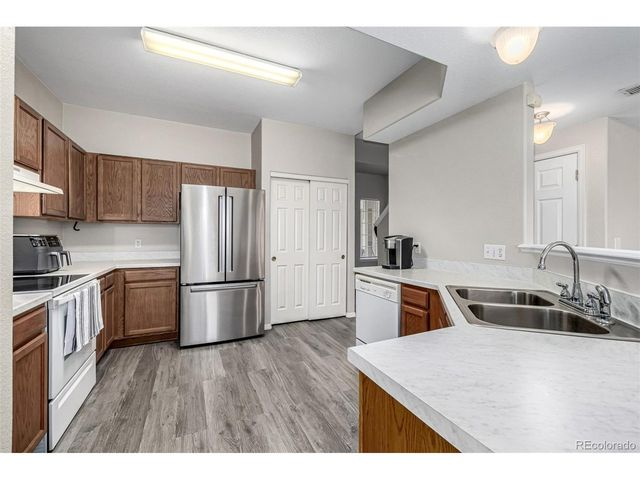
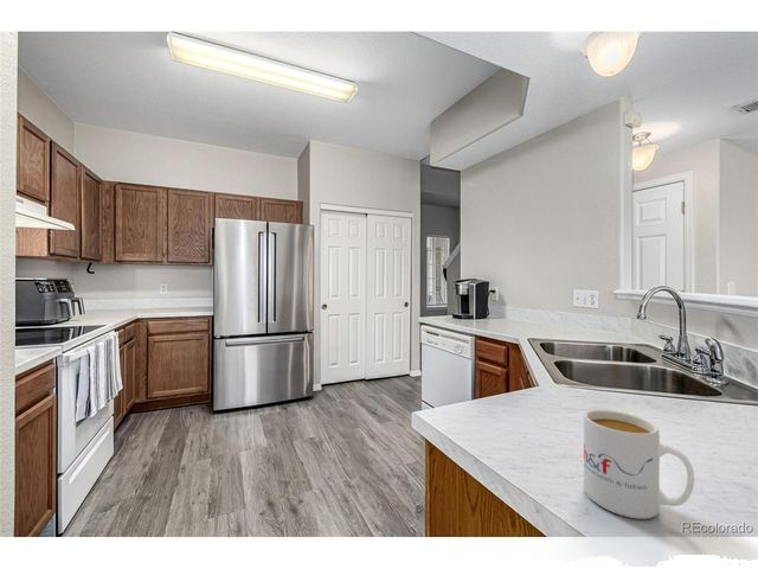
+ mug (634, 465)
